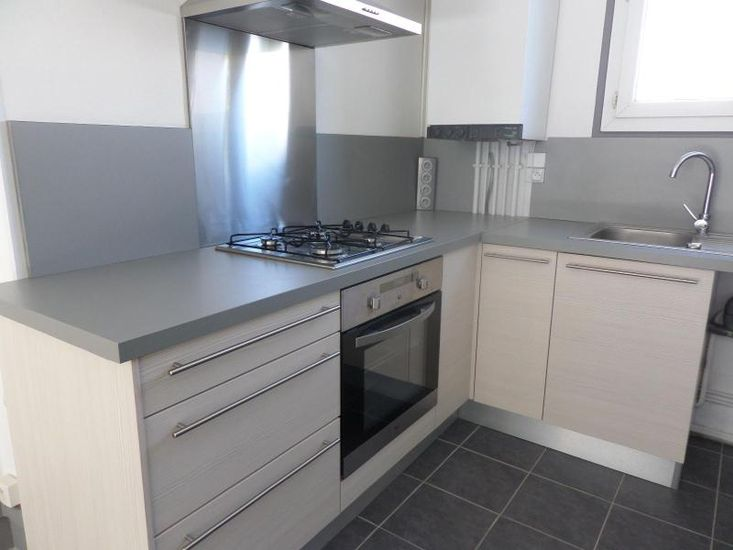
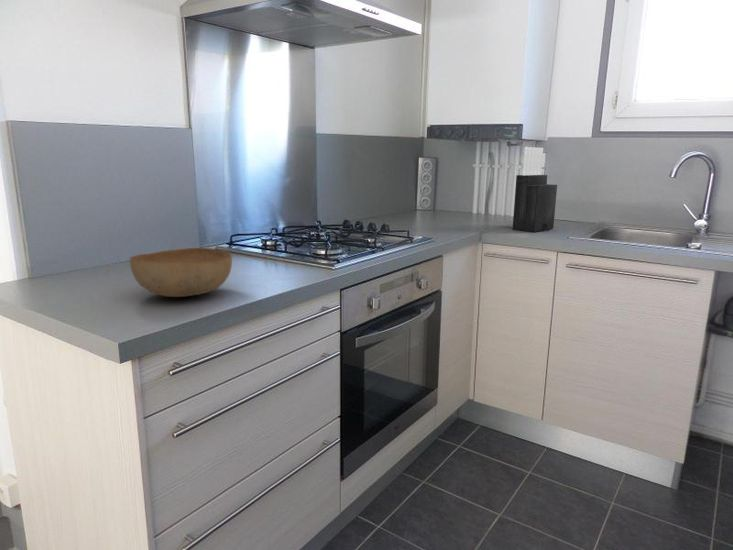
+ knife block (538, 189)
+ bowl (183, 274)
